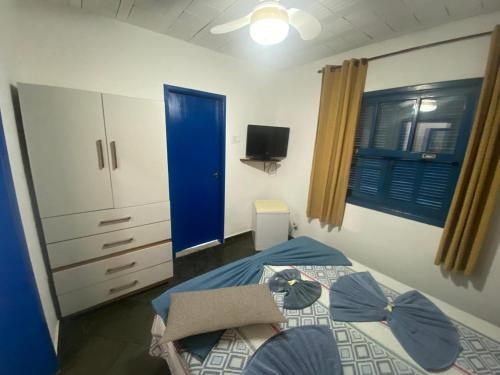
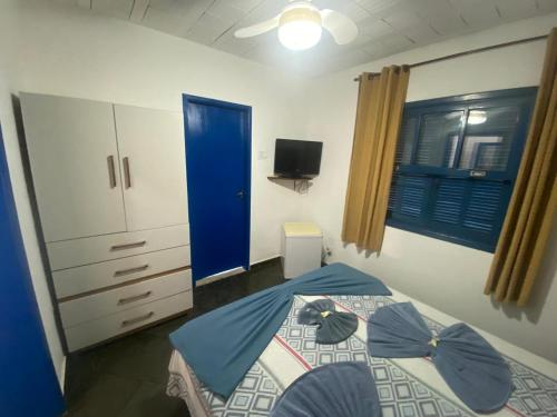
- pillow (224, 307)
